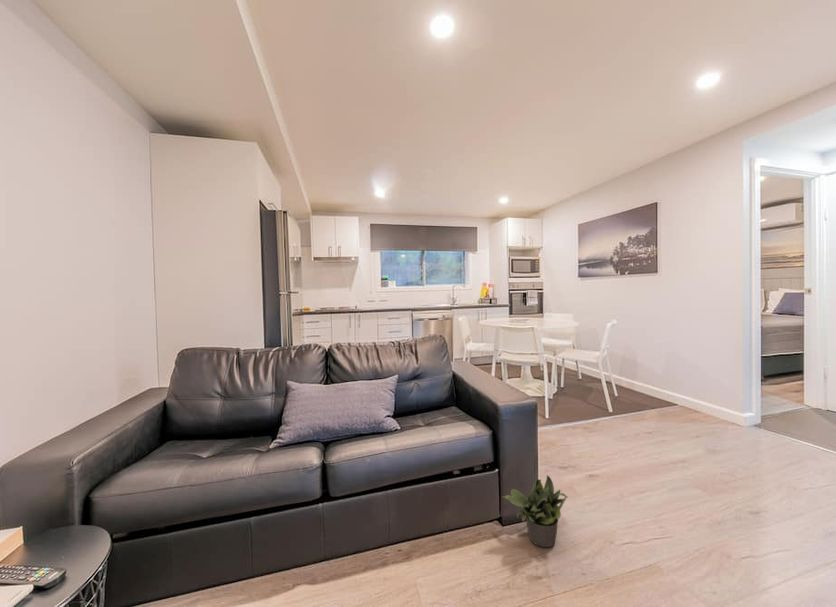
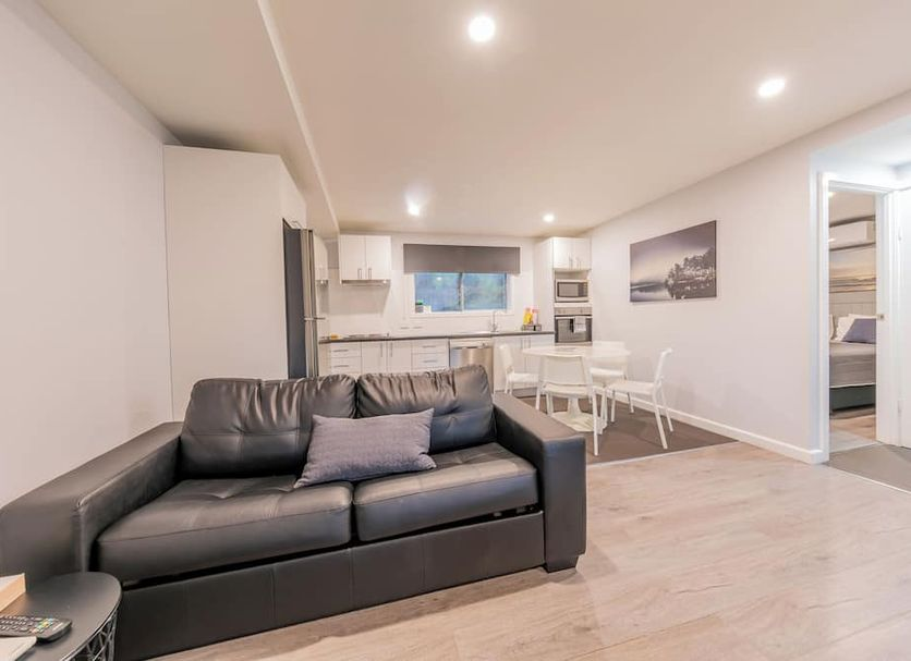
- potted plant (533, 508)
